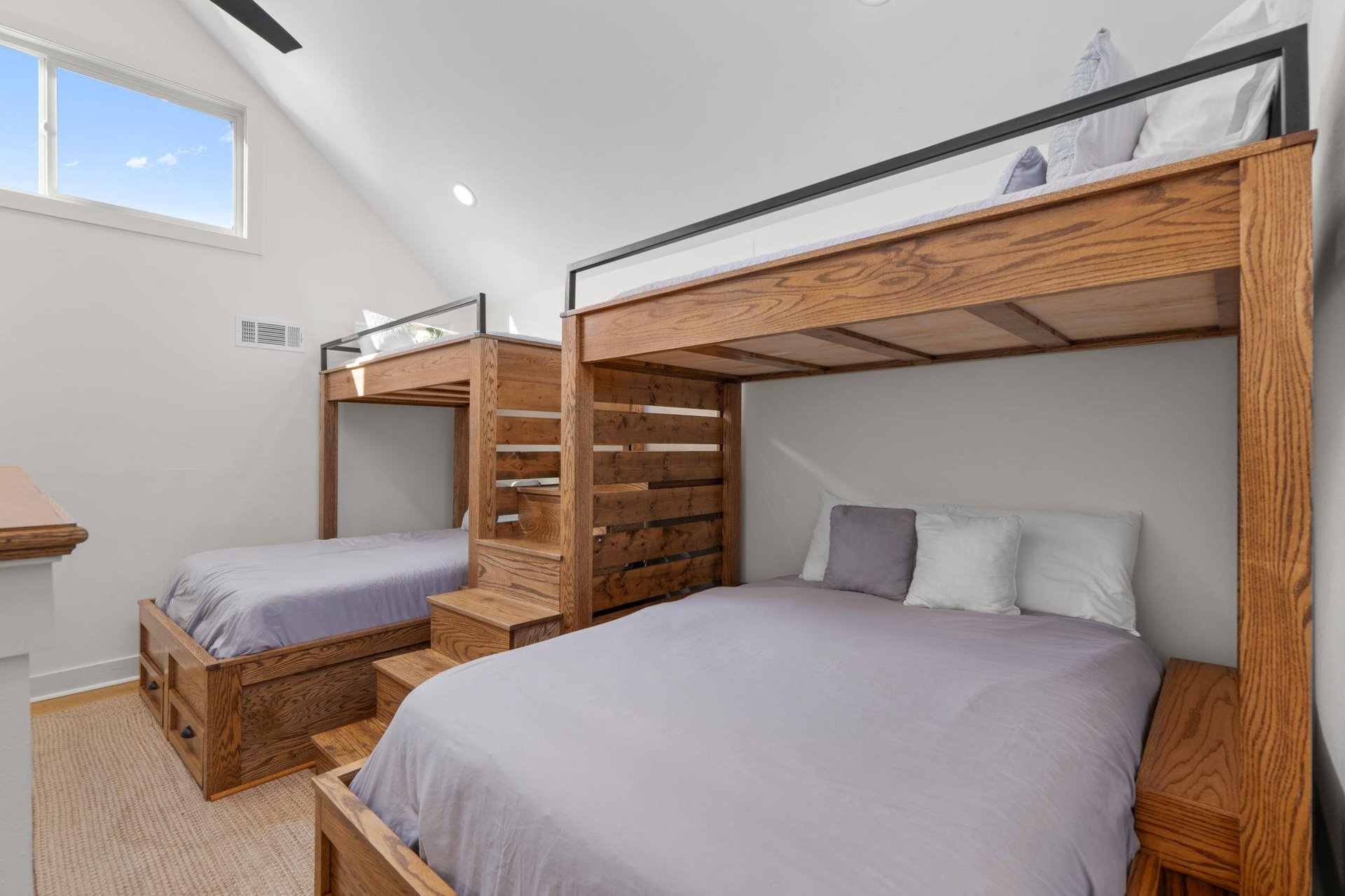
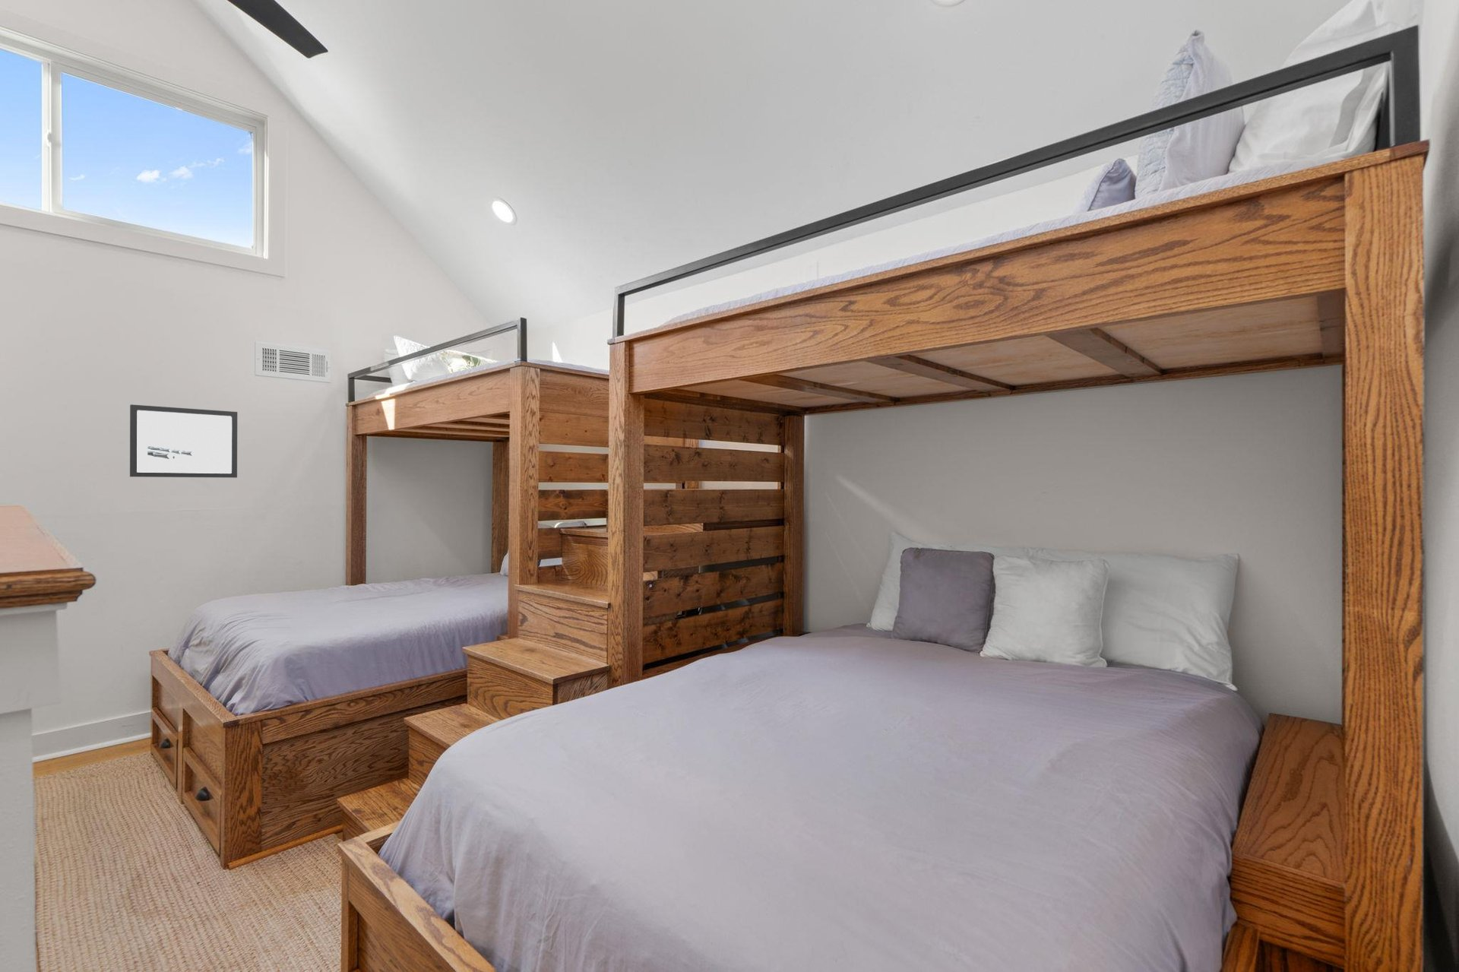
+ wall art (185, 443)
